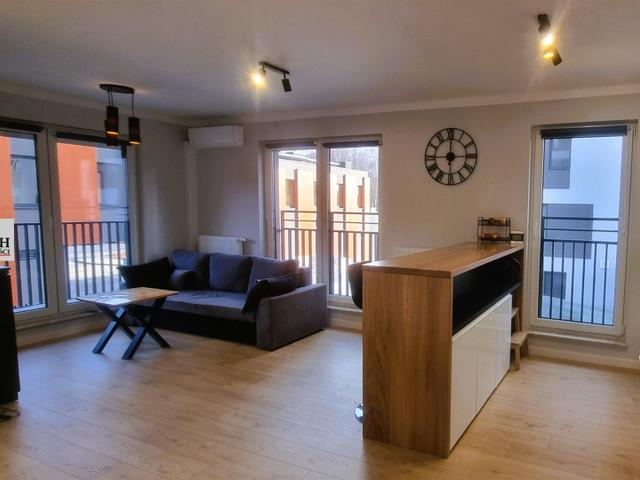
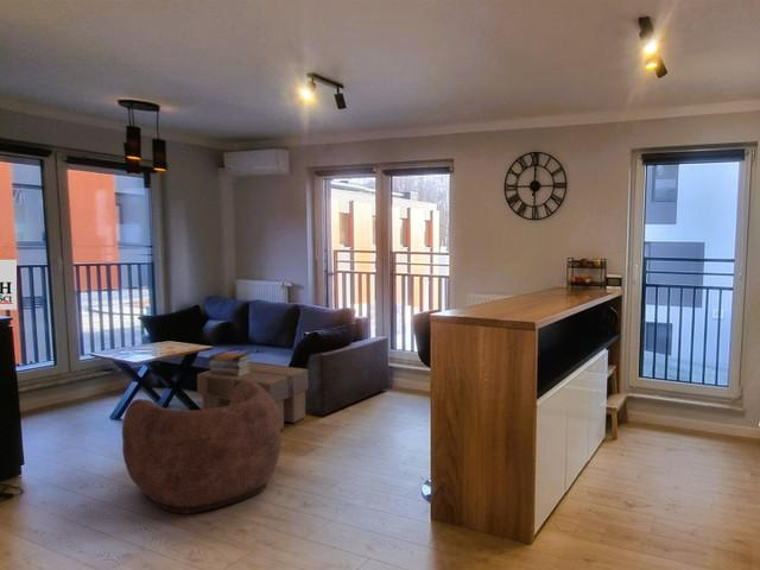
+ armchair (211, 443)
+ footstool (262, 387)
+ book stack (229, 363)
